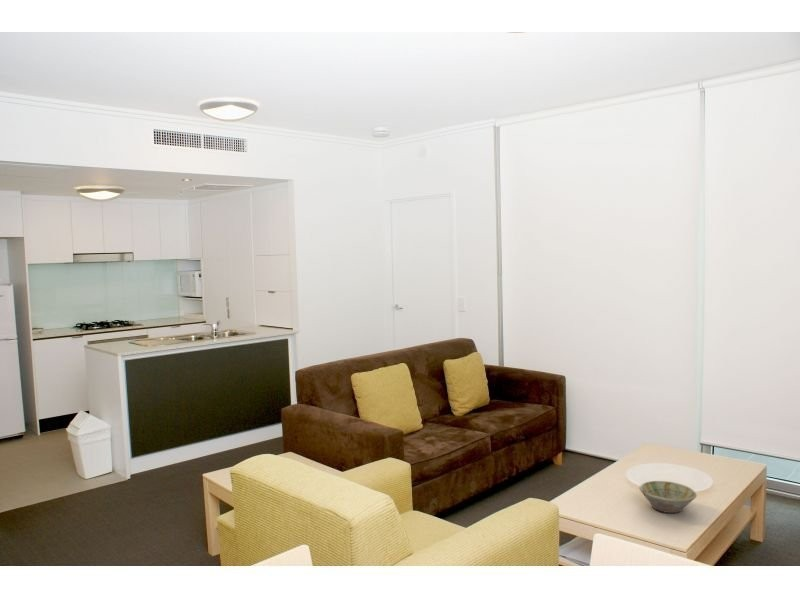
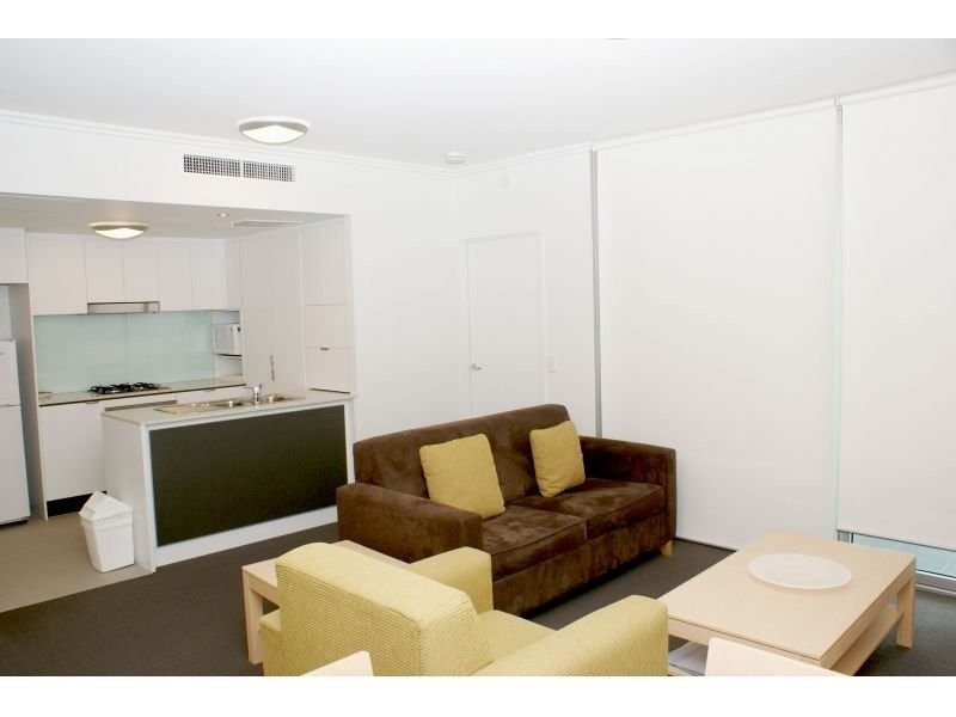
- bowl (667, 498)
